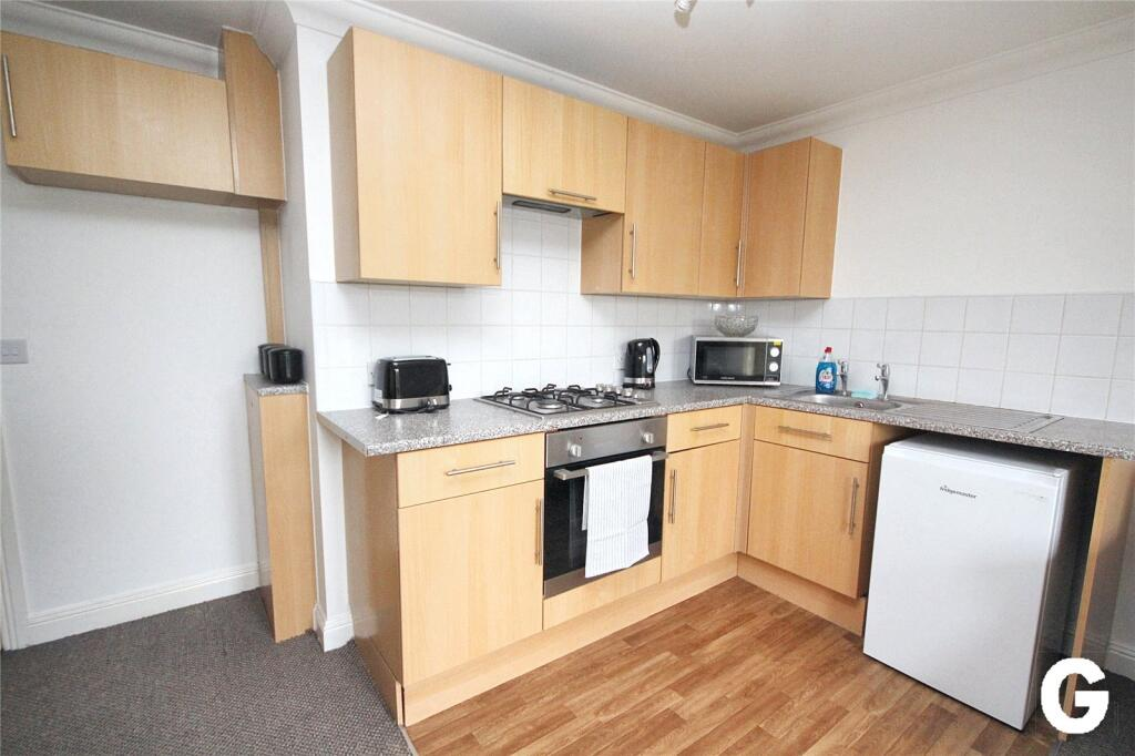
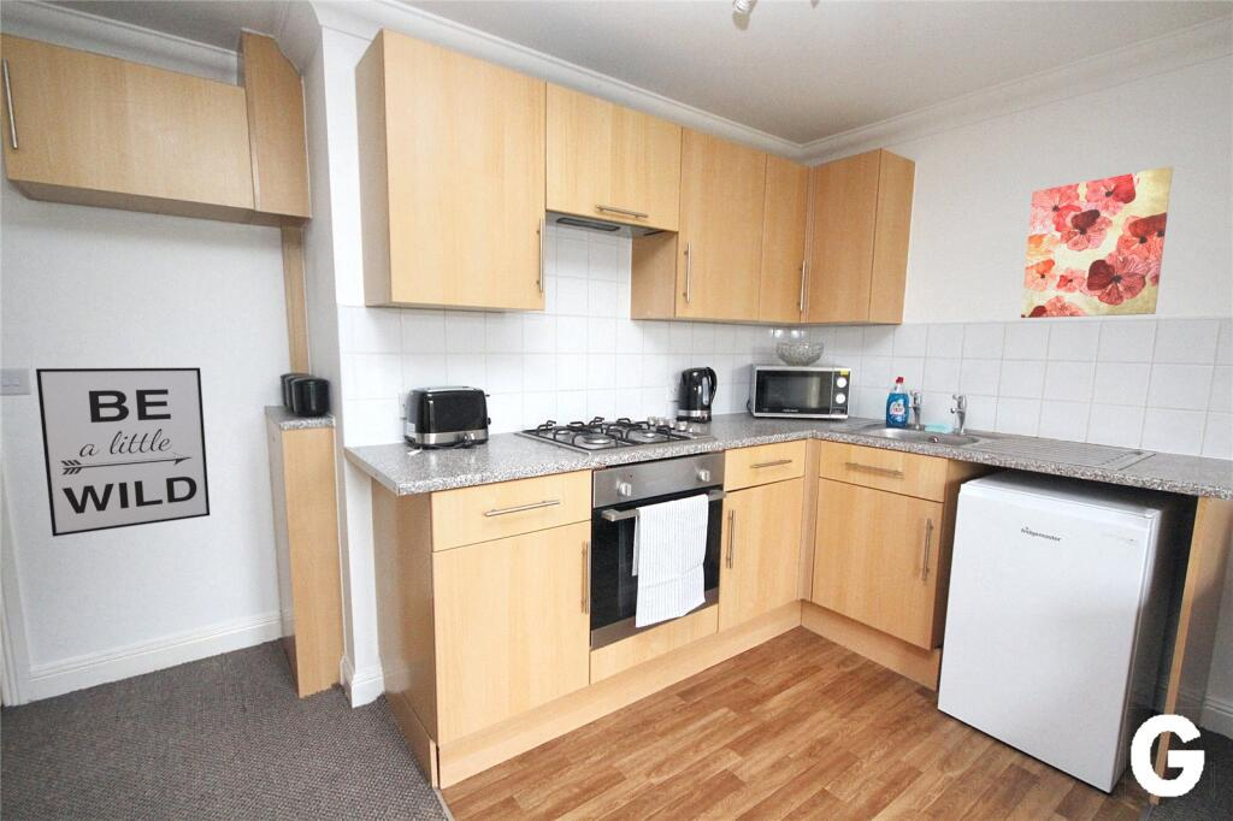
+ wall art (1090, 248)
+ wall art (130, 448)
